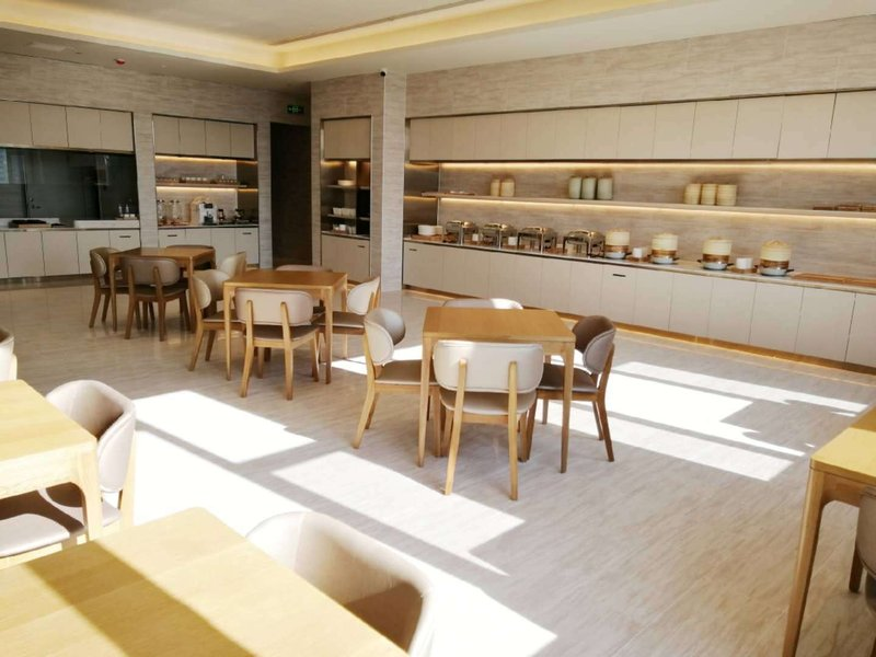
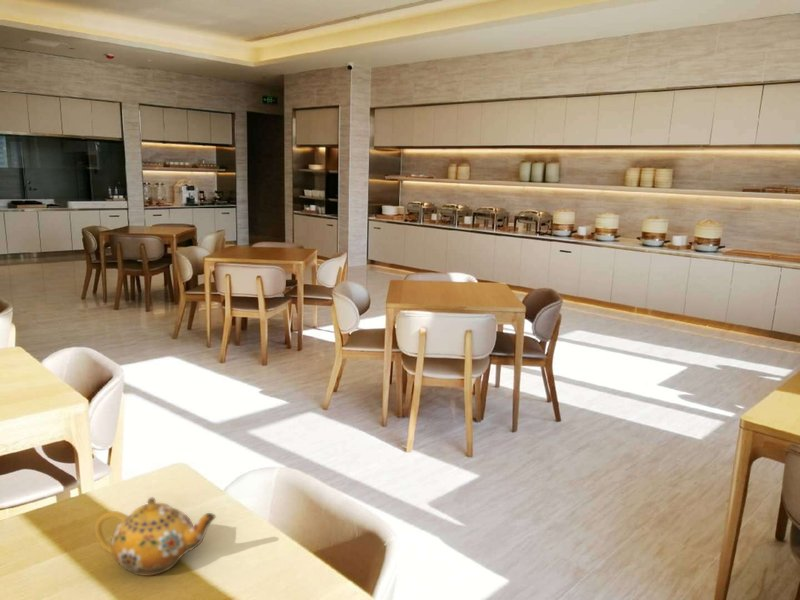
+ teapot (154, 530)
